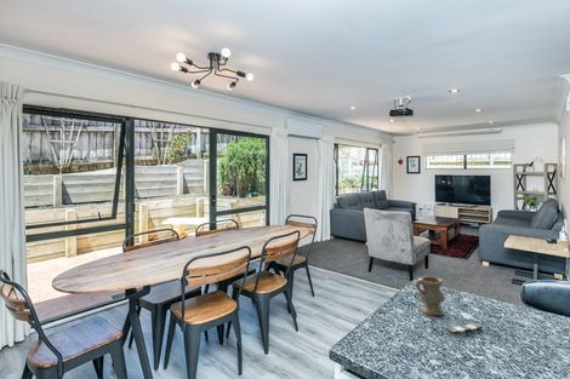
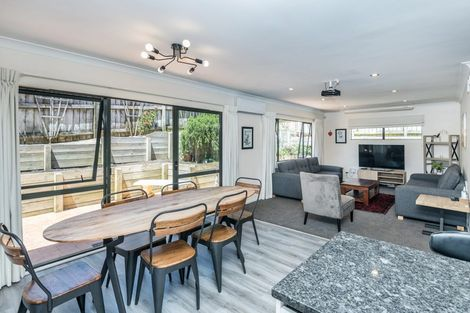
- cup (443, 300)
